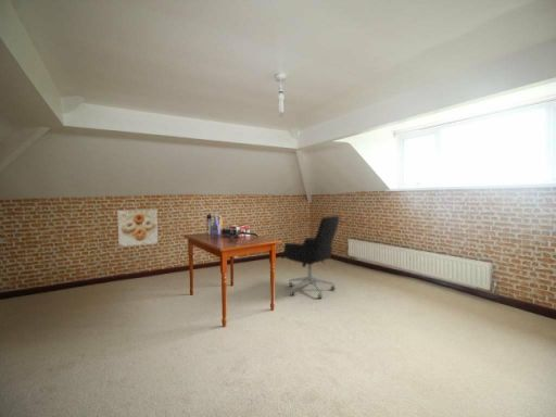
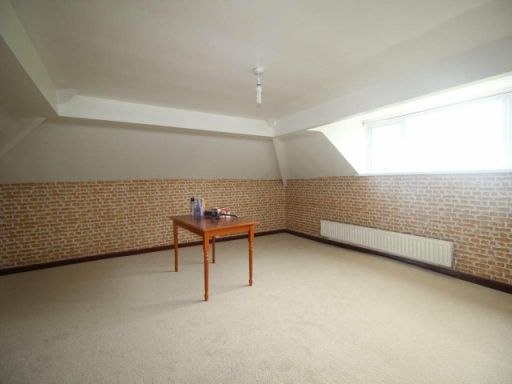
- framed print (138, 227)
- office chair (309, 253)
